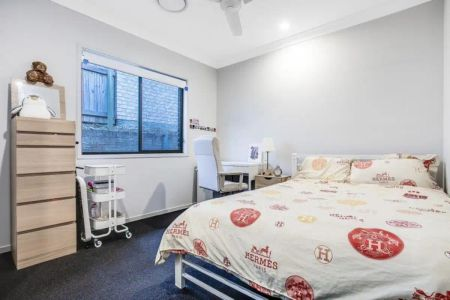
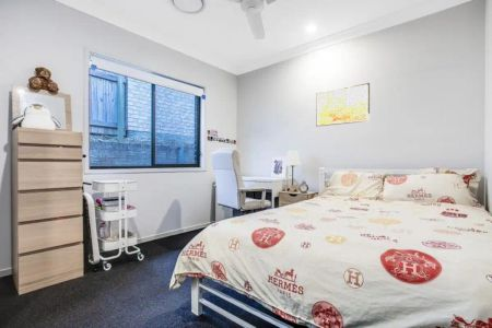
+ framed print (341, 106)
